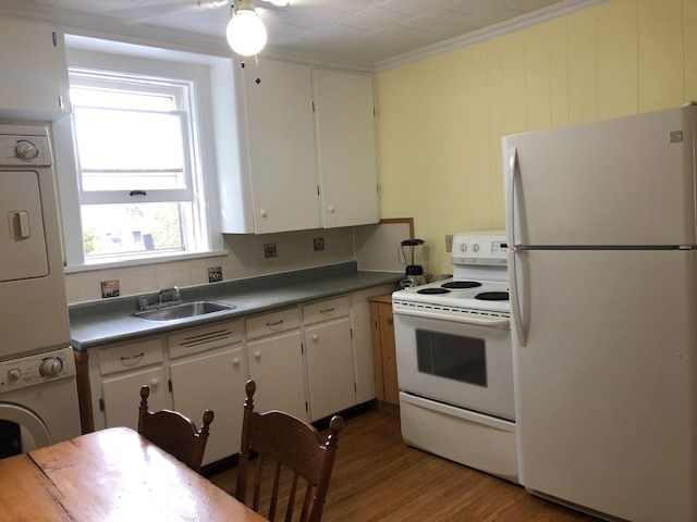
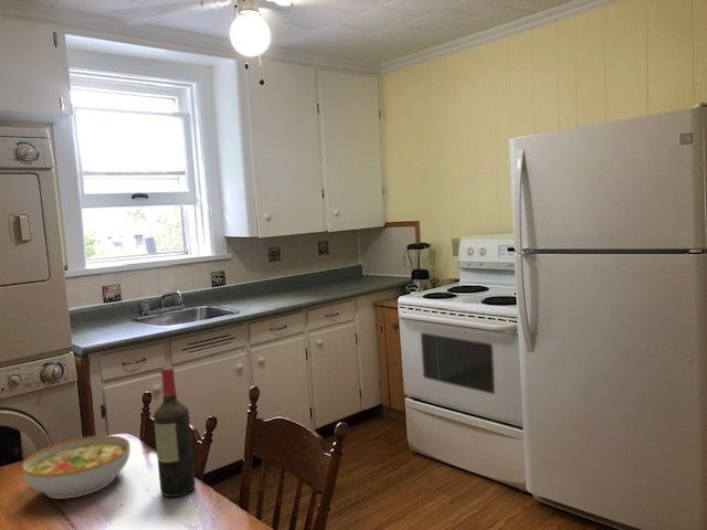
+ wine bottle (172, 430)
+ bowl (80, 468)
